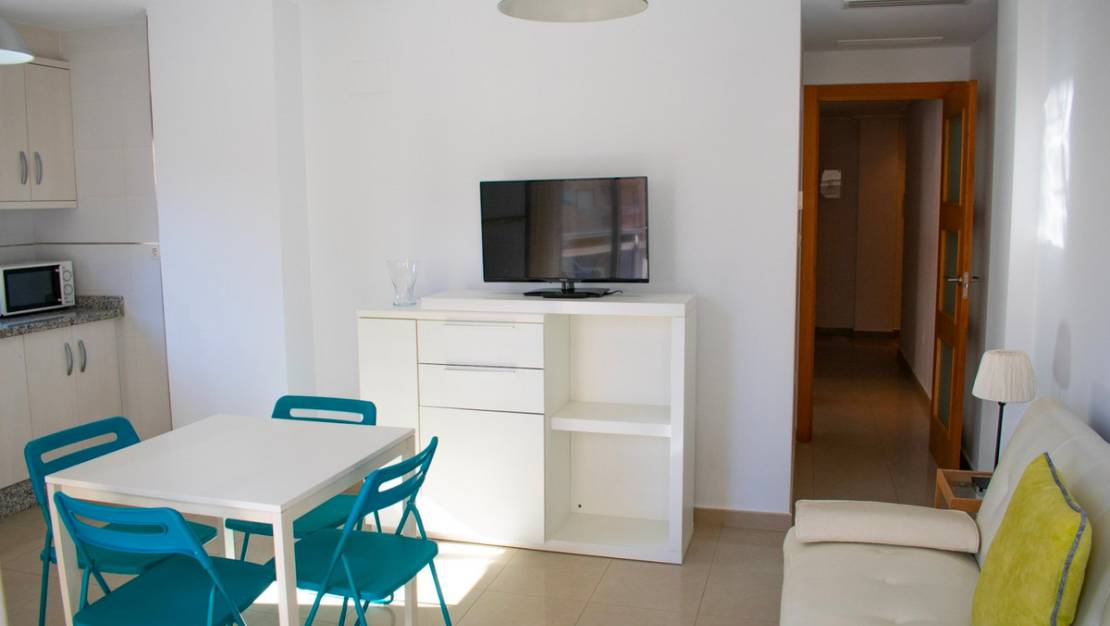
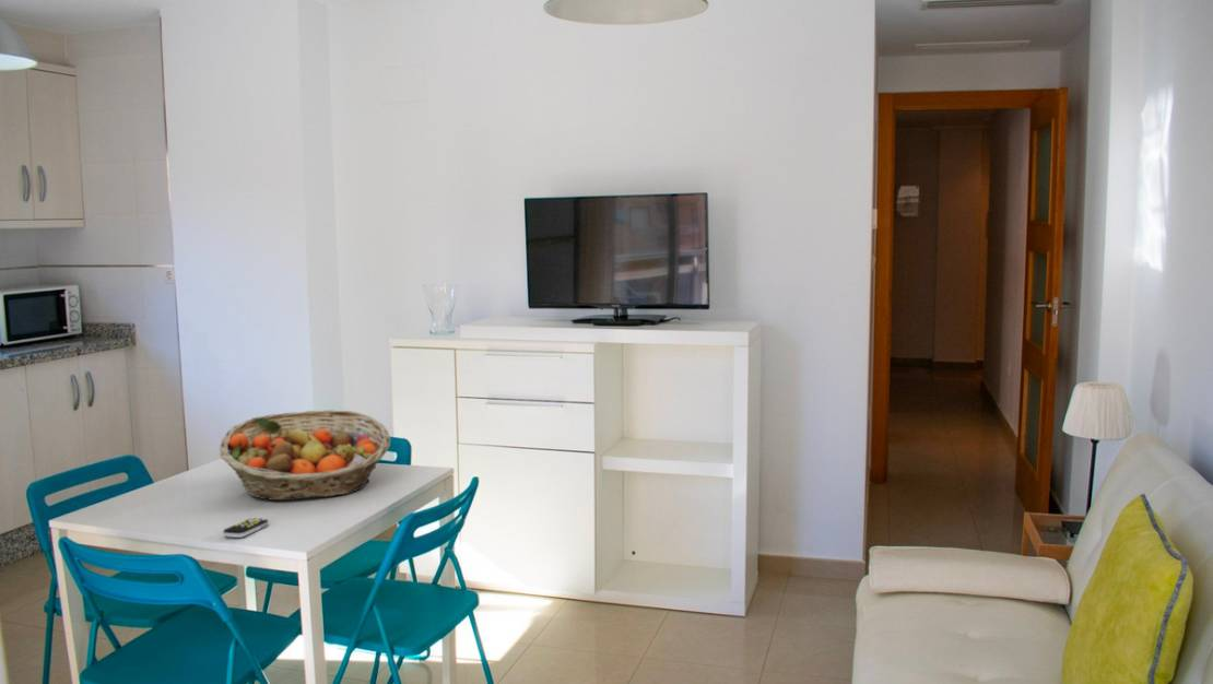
+ remote control (246, 527)
+ fruit basket (307, 453)
